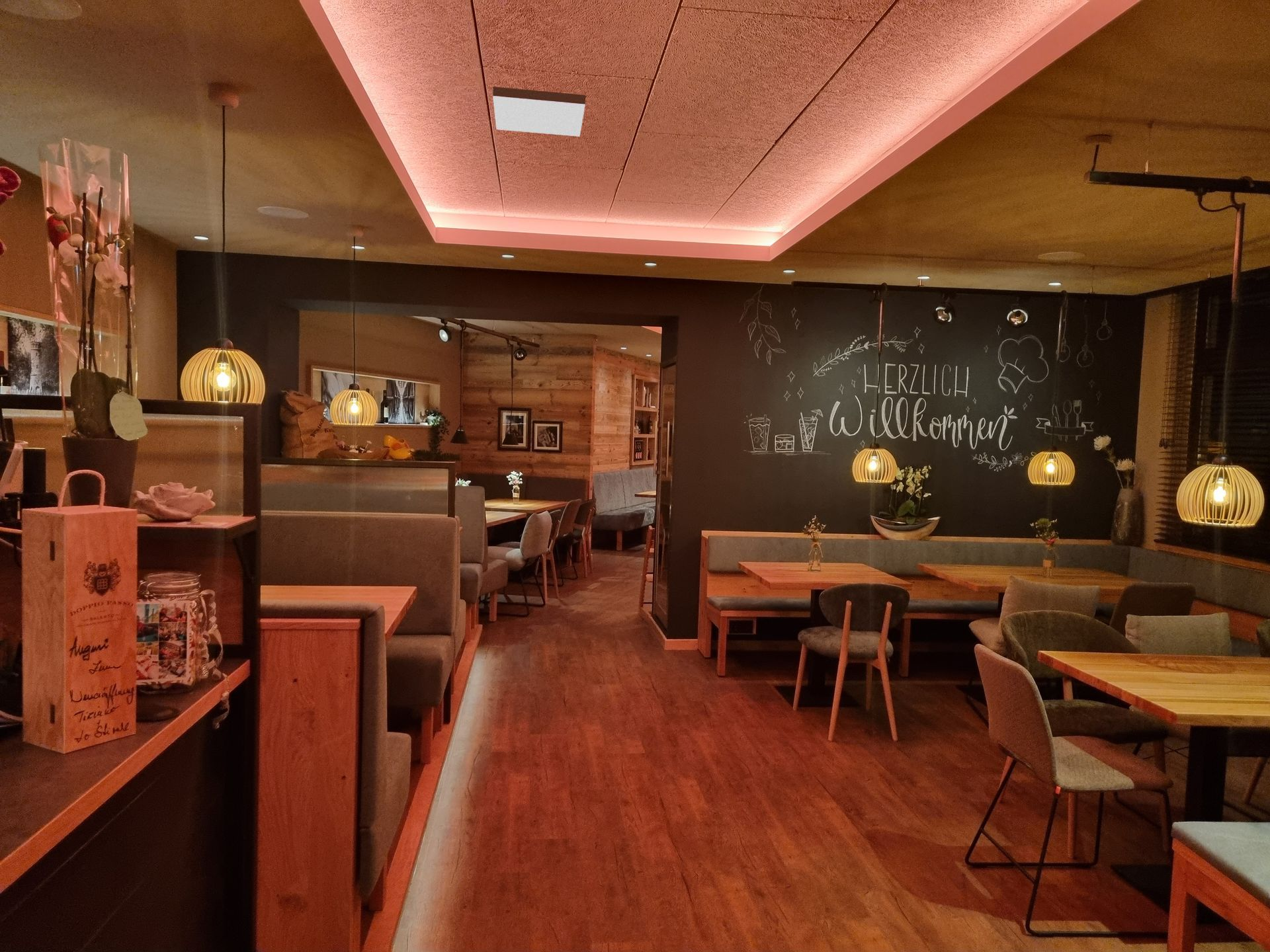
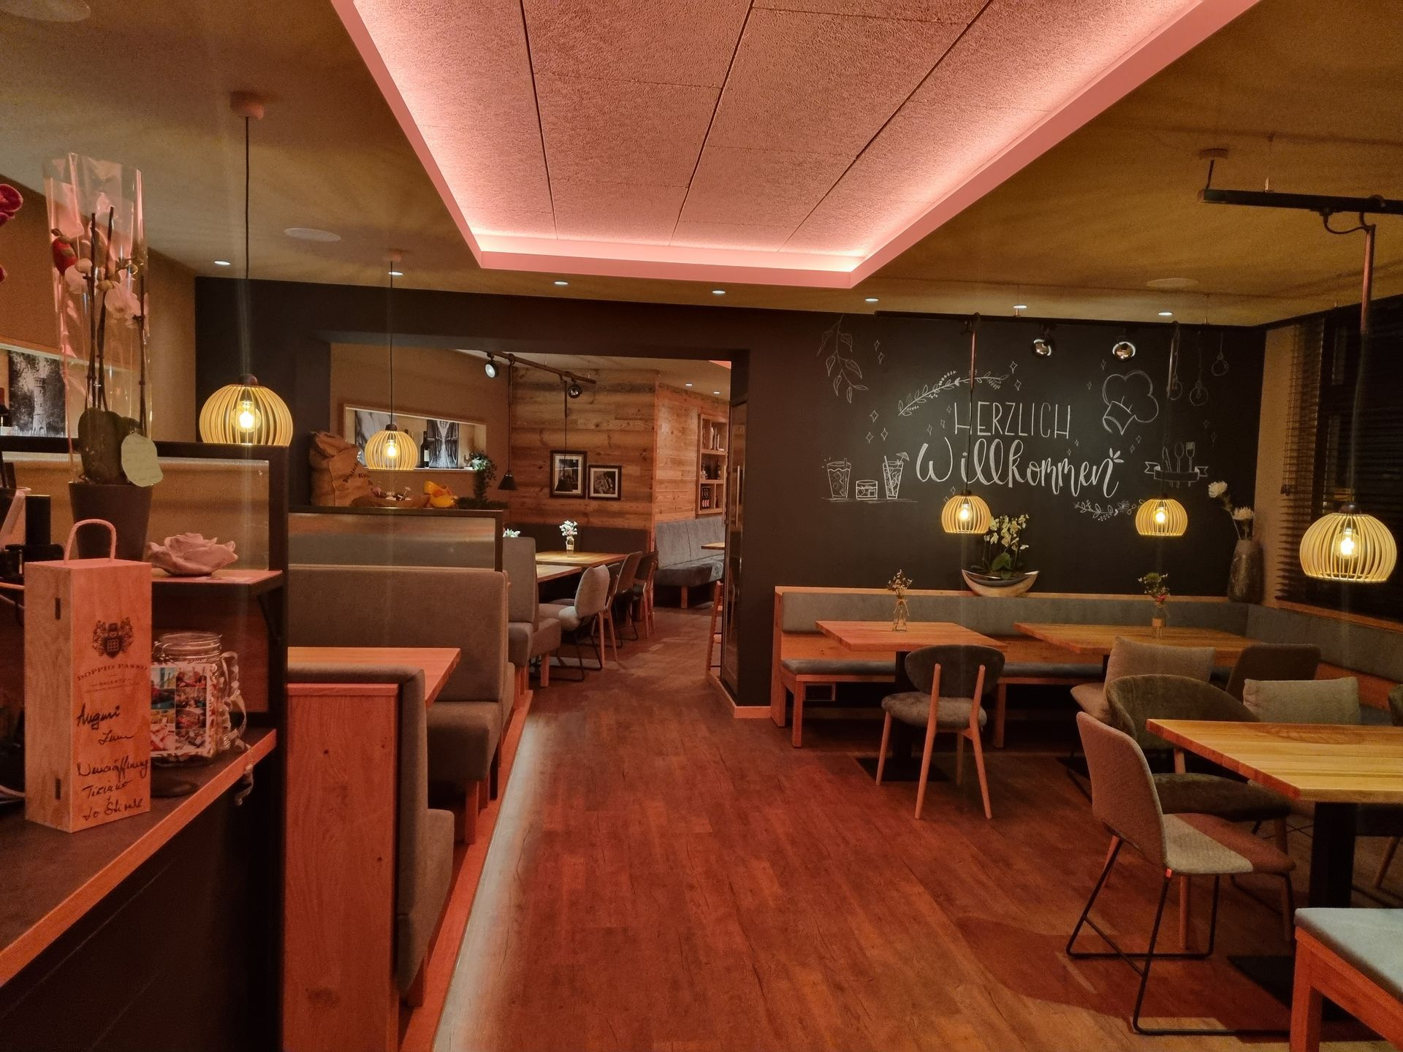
- ceiling vent (539, 110)
